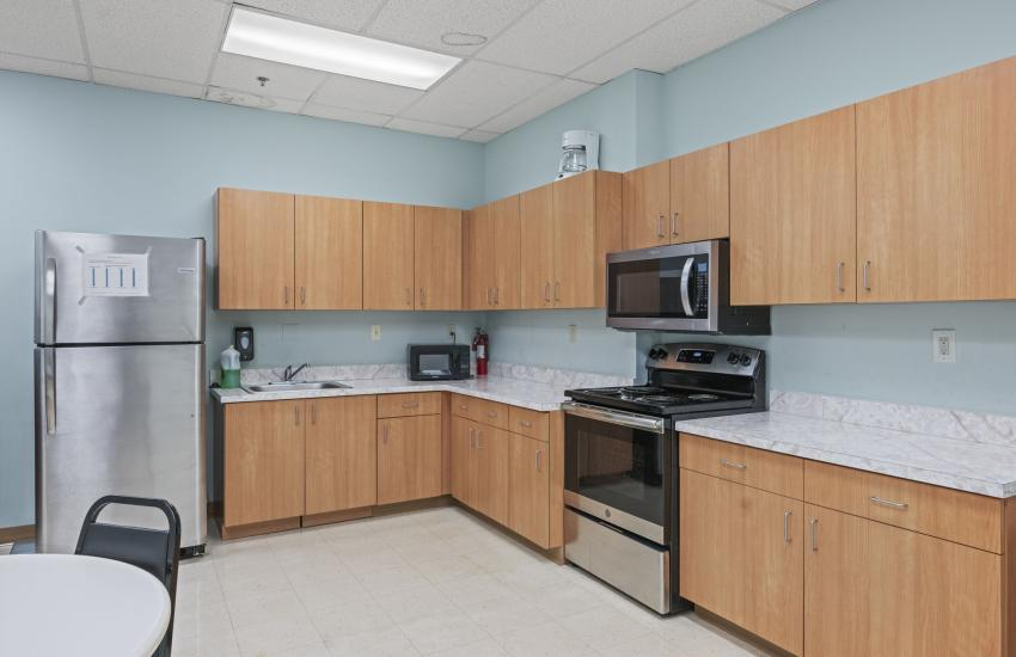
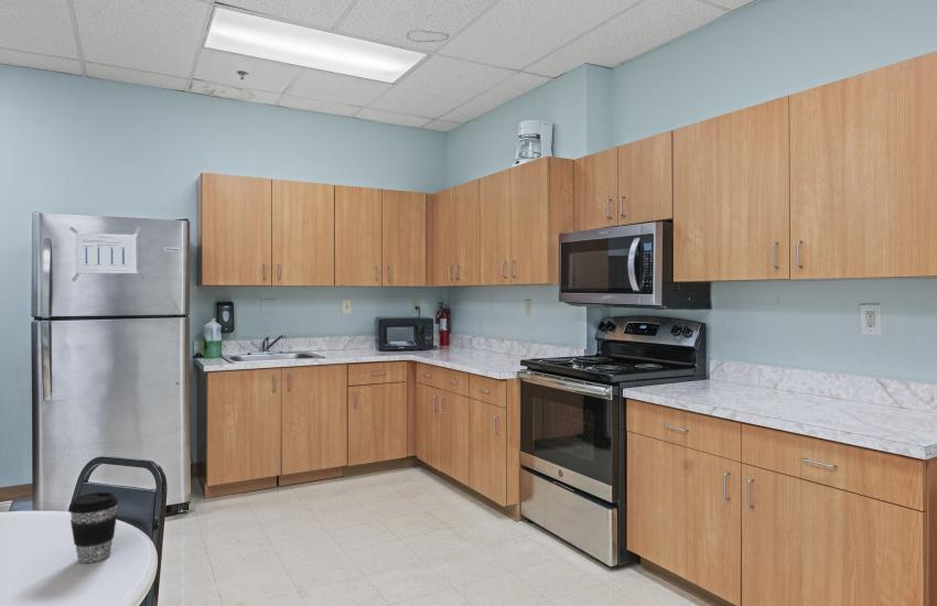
+ coffee cup (94, 527)
